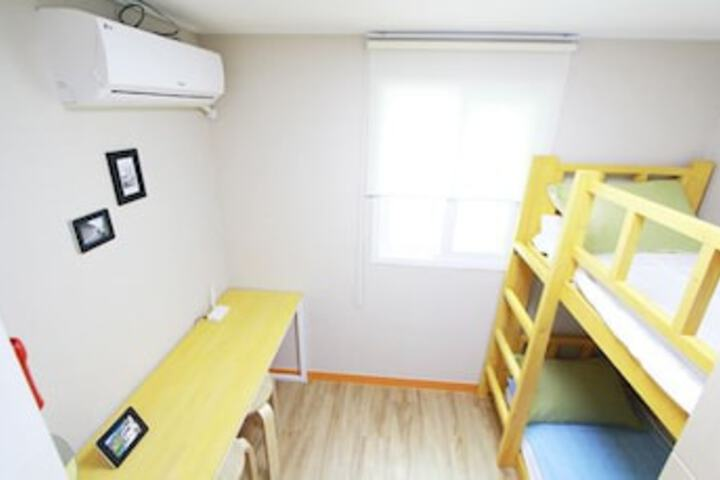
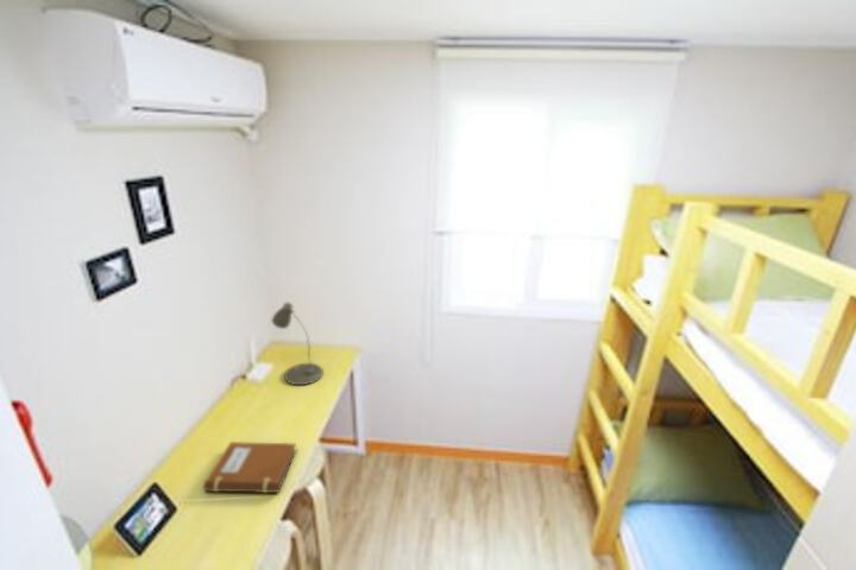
+ desk lamp (307, 338)
+ notebook (250, 467)
